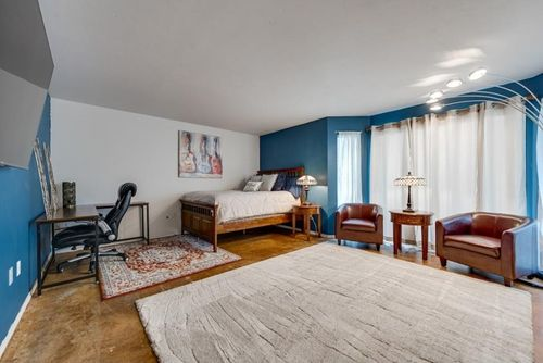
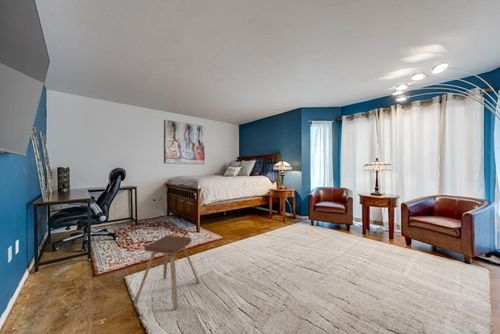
+ music stool (170, 266)
